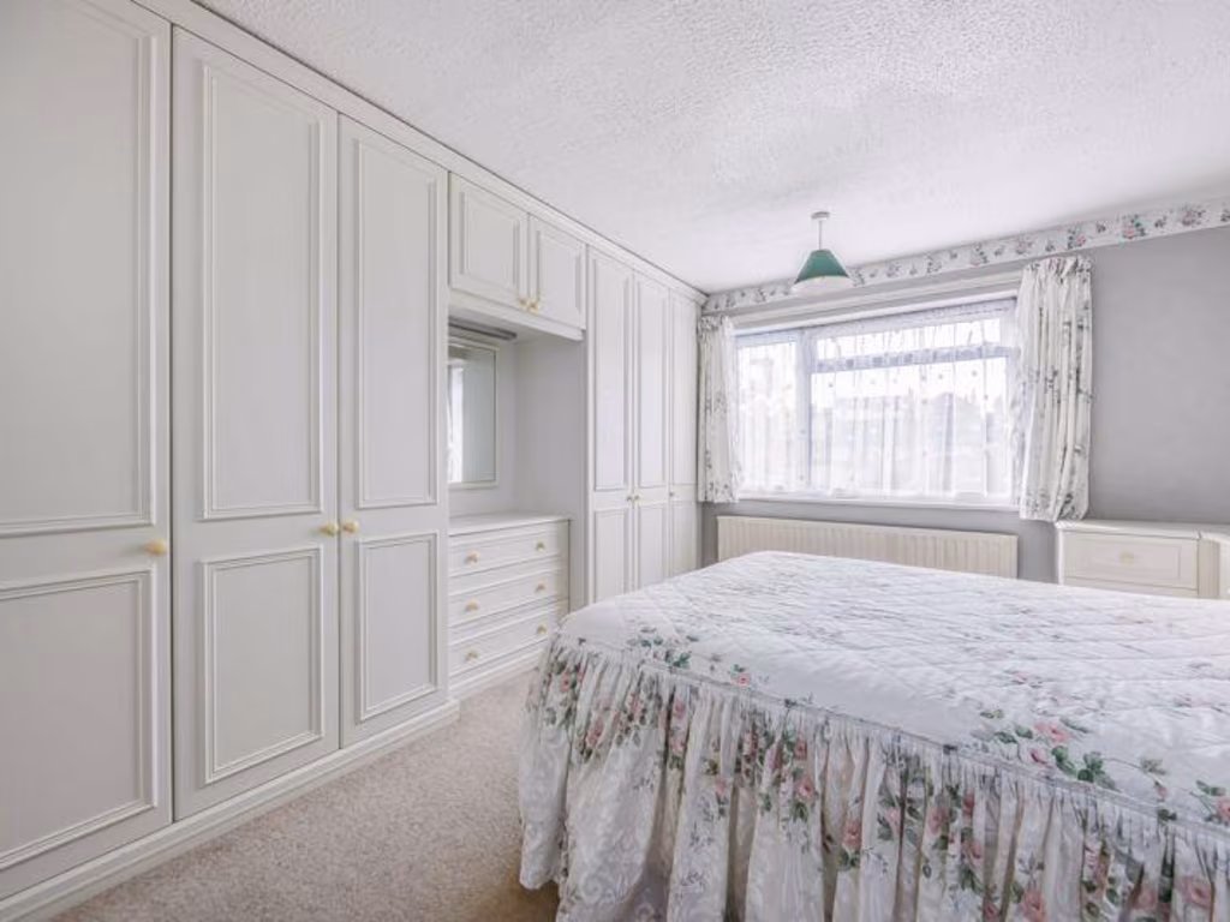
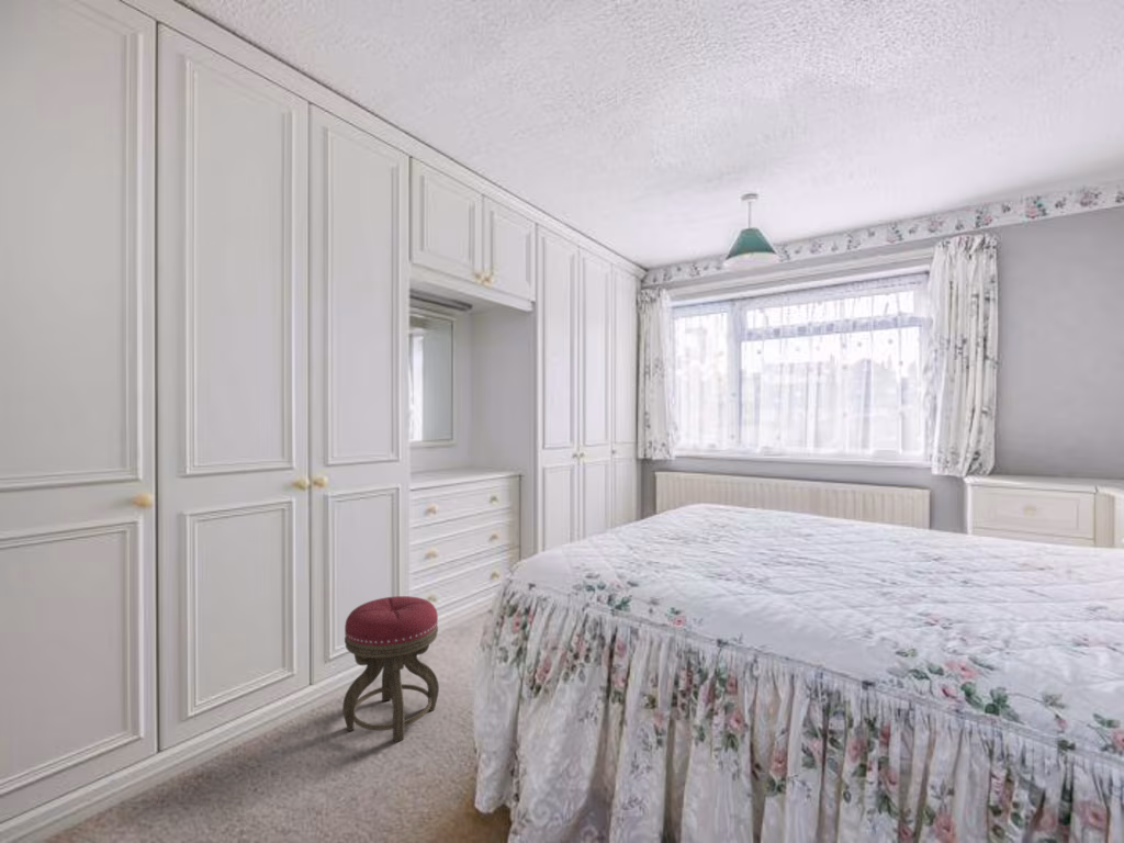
+ stool (392, 662)
